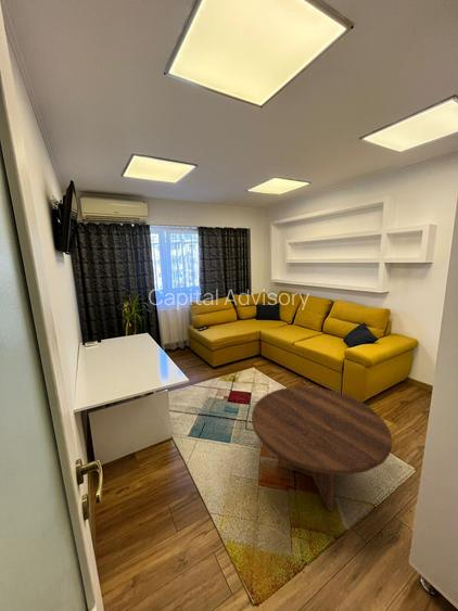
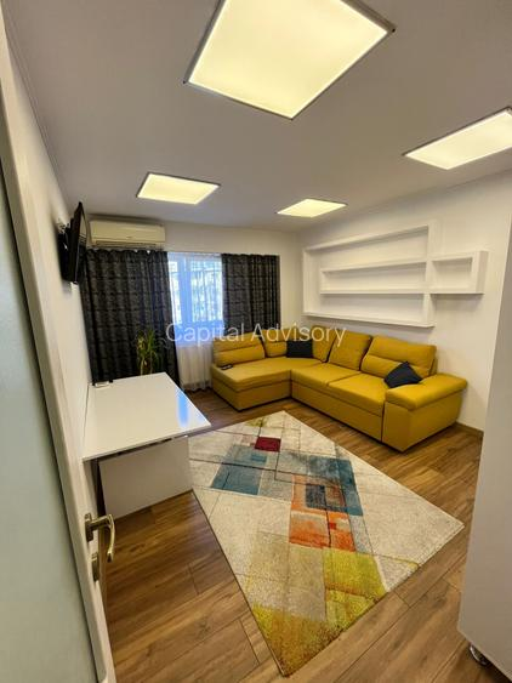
- coffee table (315, 447)
